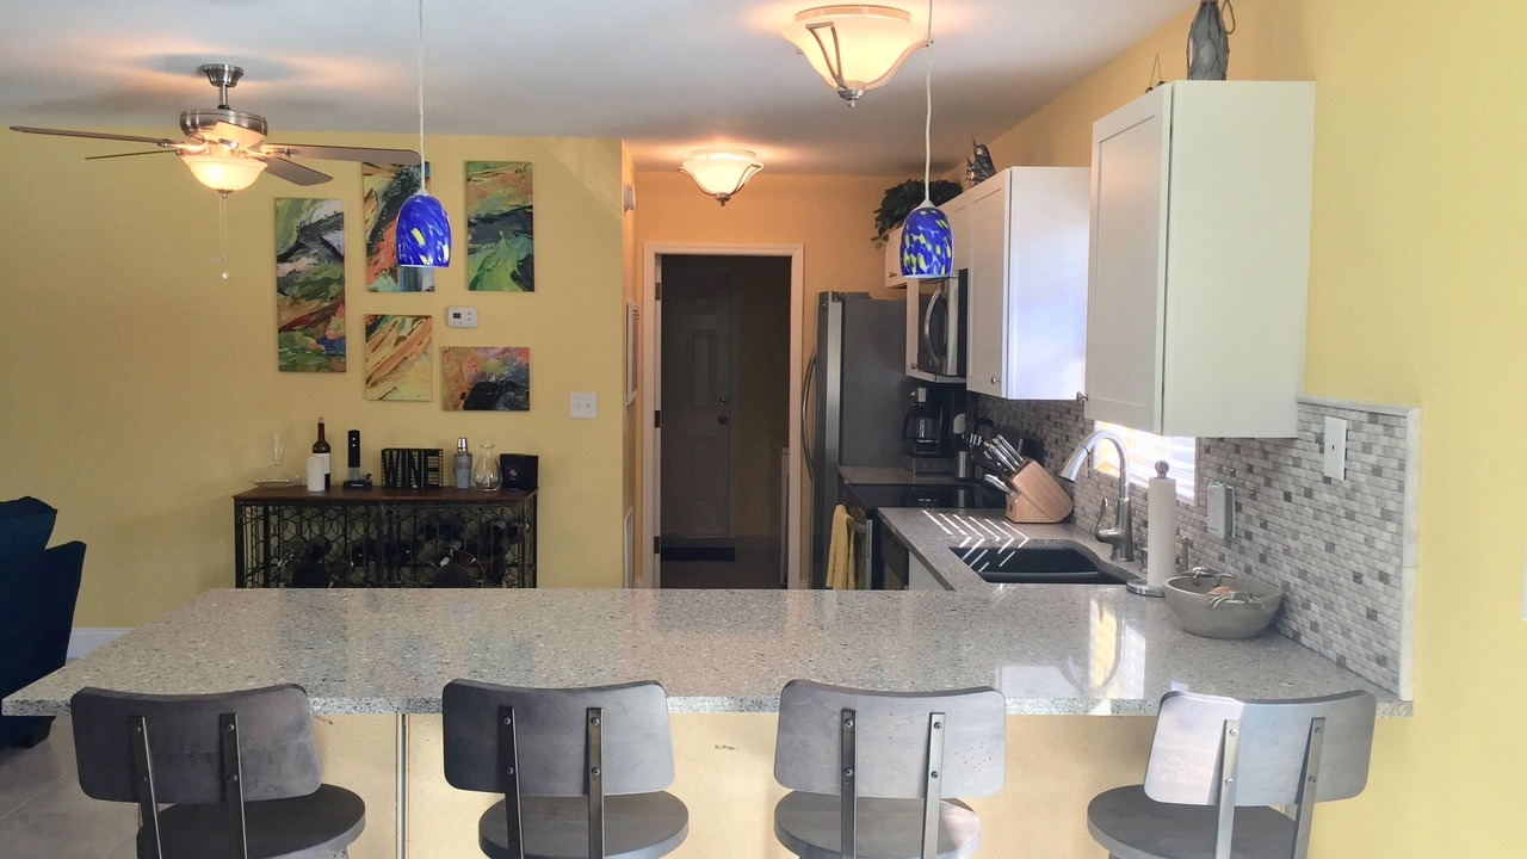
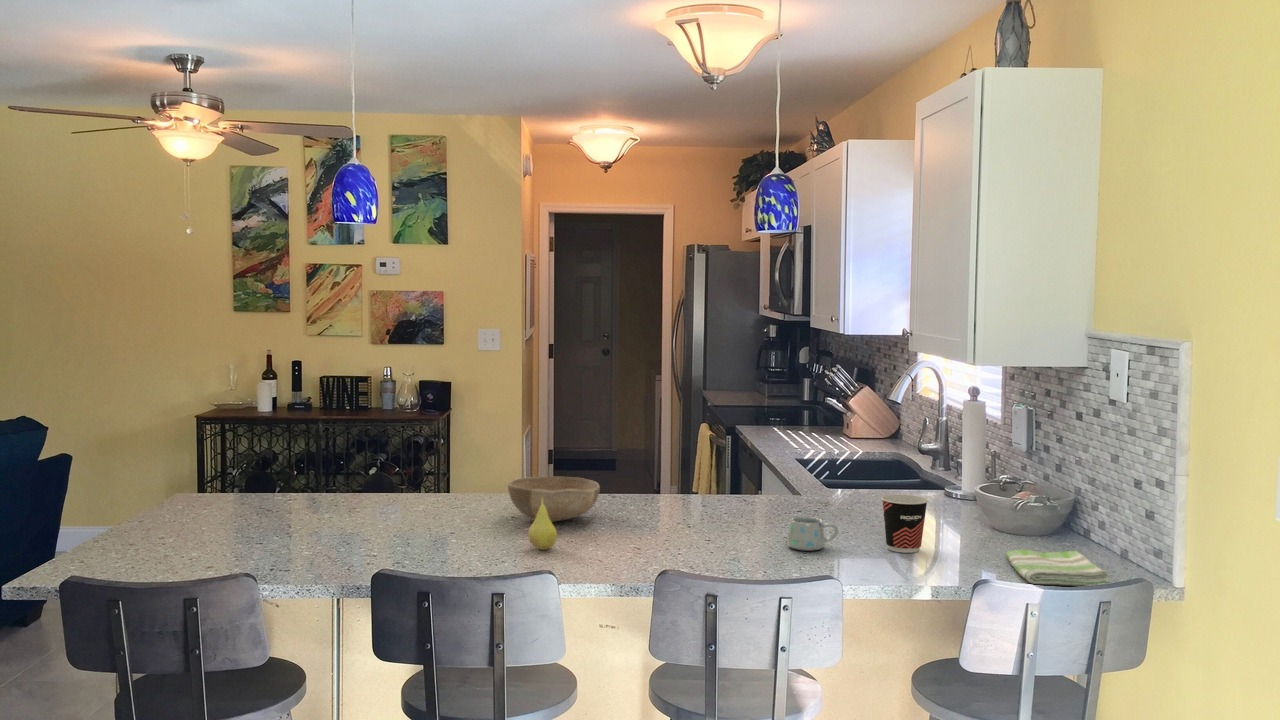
+ bowl (553, 500)
+ fruit (542, 523)
+ cup (904, 523)
+ dish towel (1054, 564)
+ mug (812, 534)
